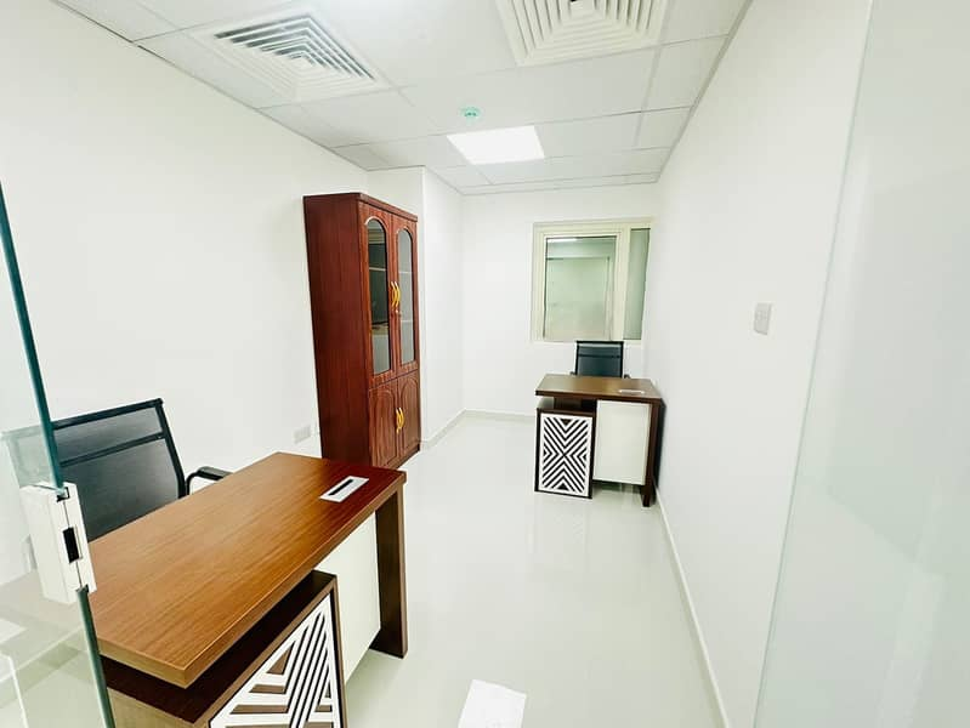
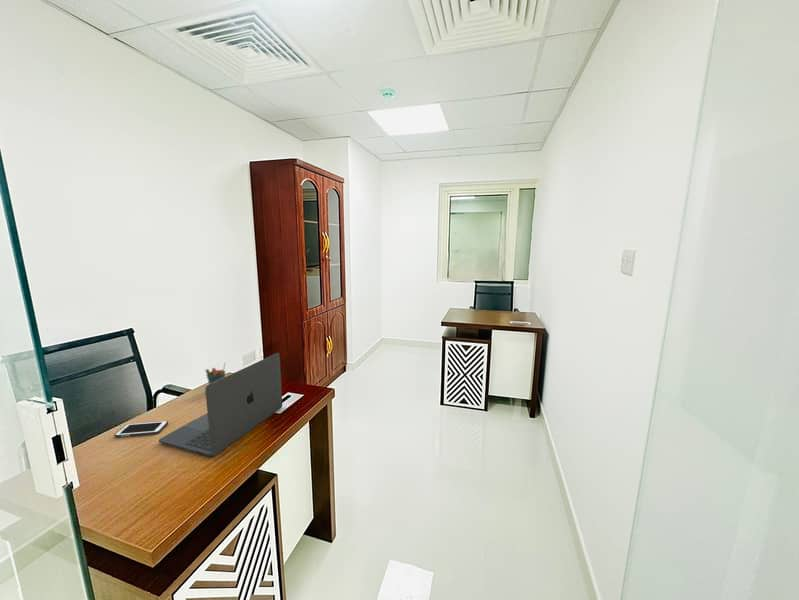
+ pen holder (216, 376)
+ laptop (223, 393)
+ cell phone (142, 428)
